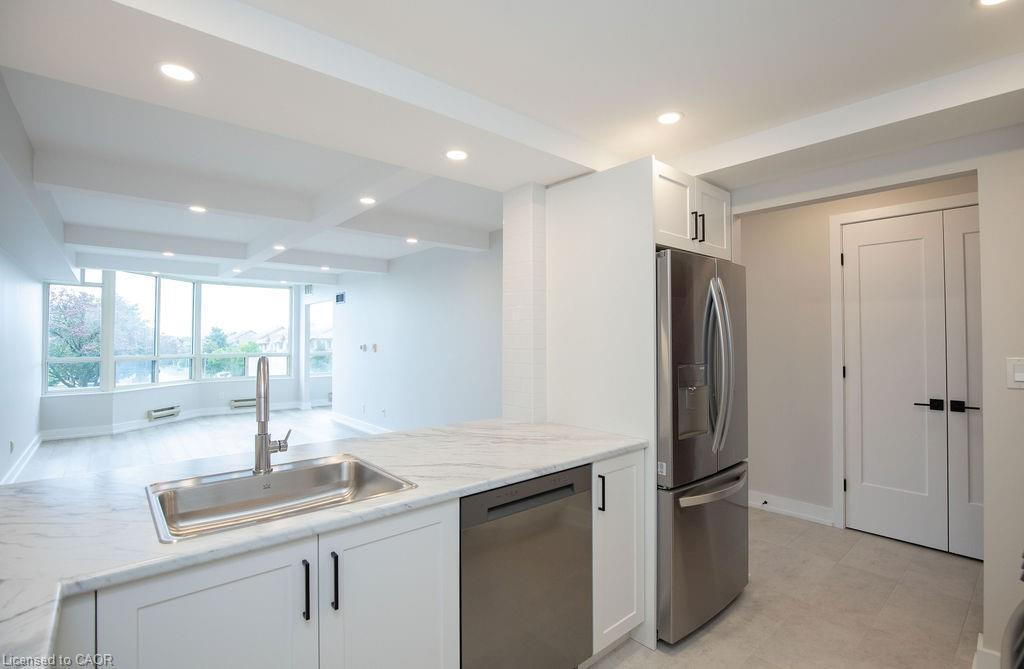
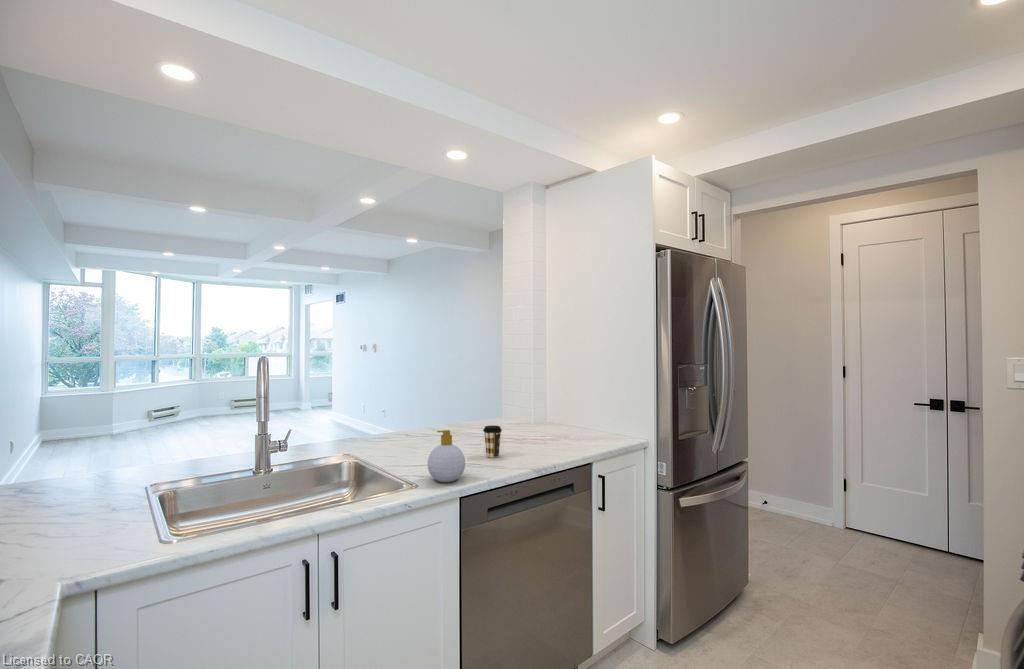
+ soap bottle (446, 455)
+ coffee cup (492, 441)
